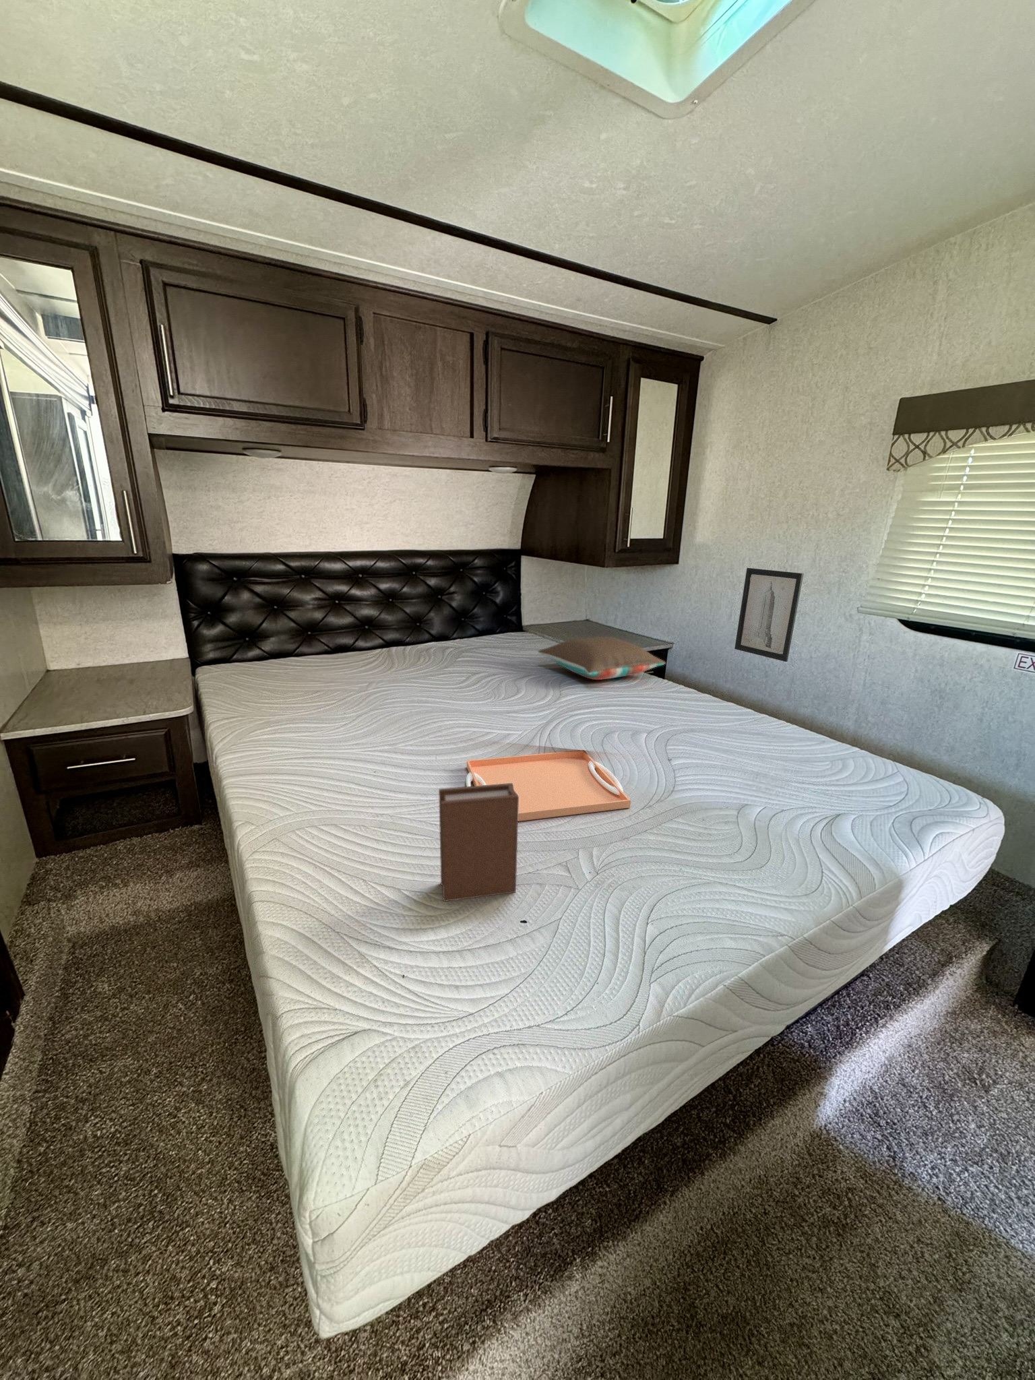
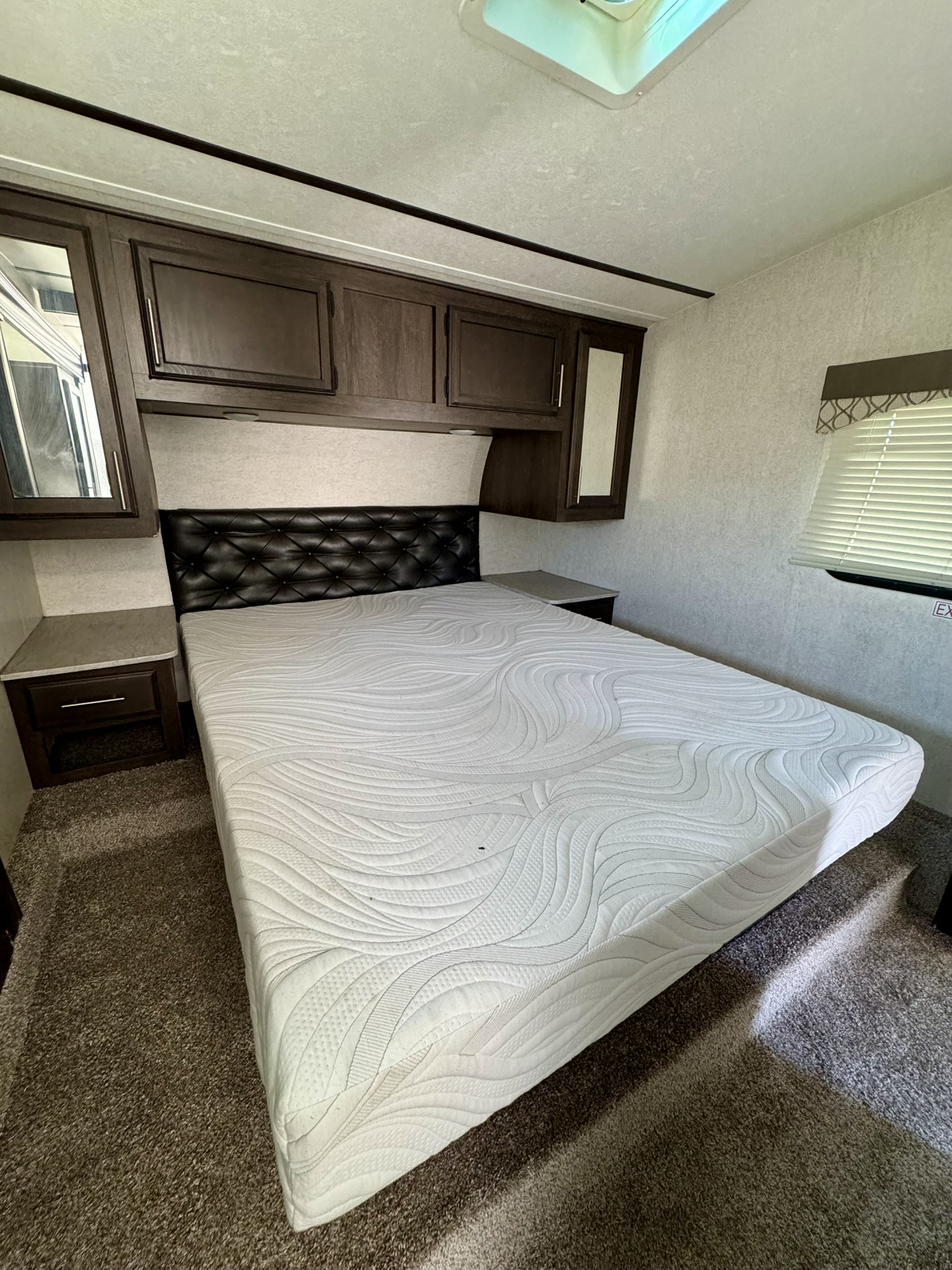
- pillow (600, 656)
- serving tray (543, 782)
- book (477, 842)
- wall art (766, 613)
